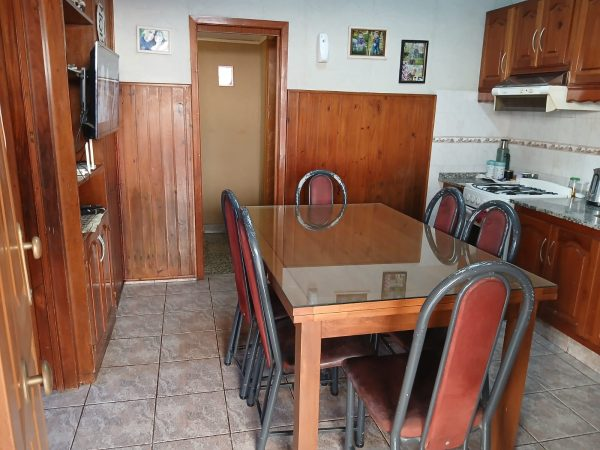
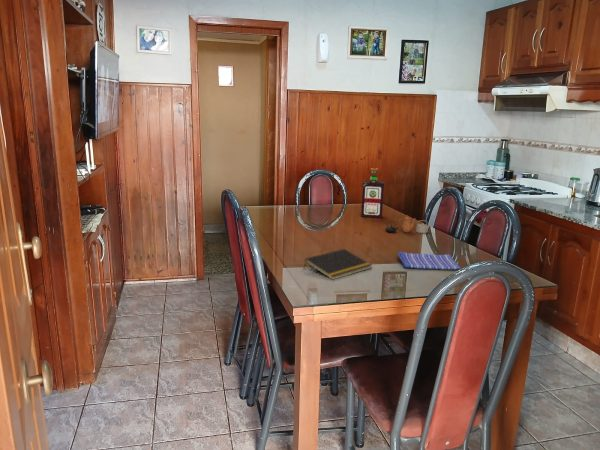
+ bottle (372, 192)
+ teapot (408, 223)
+ notepad (338, 263)
+ dish towel (427, 260)
